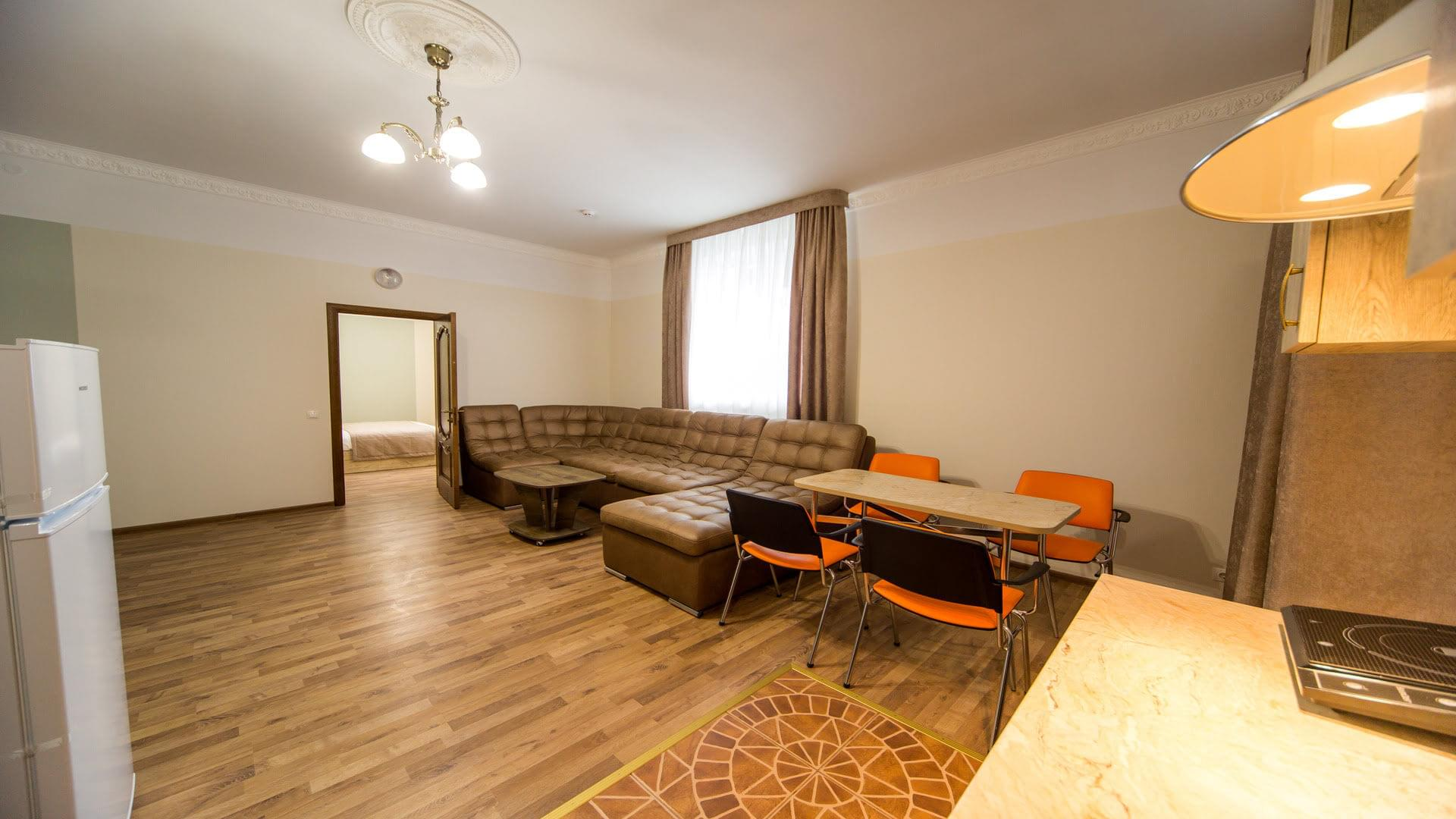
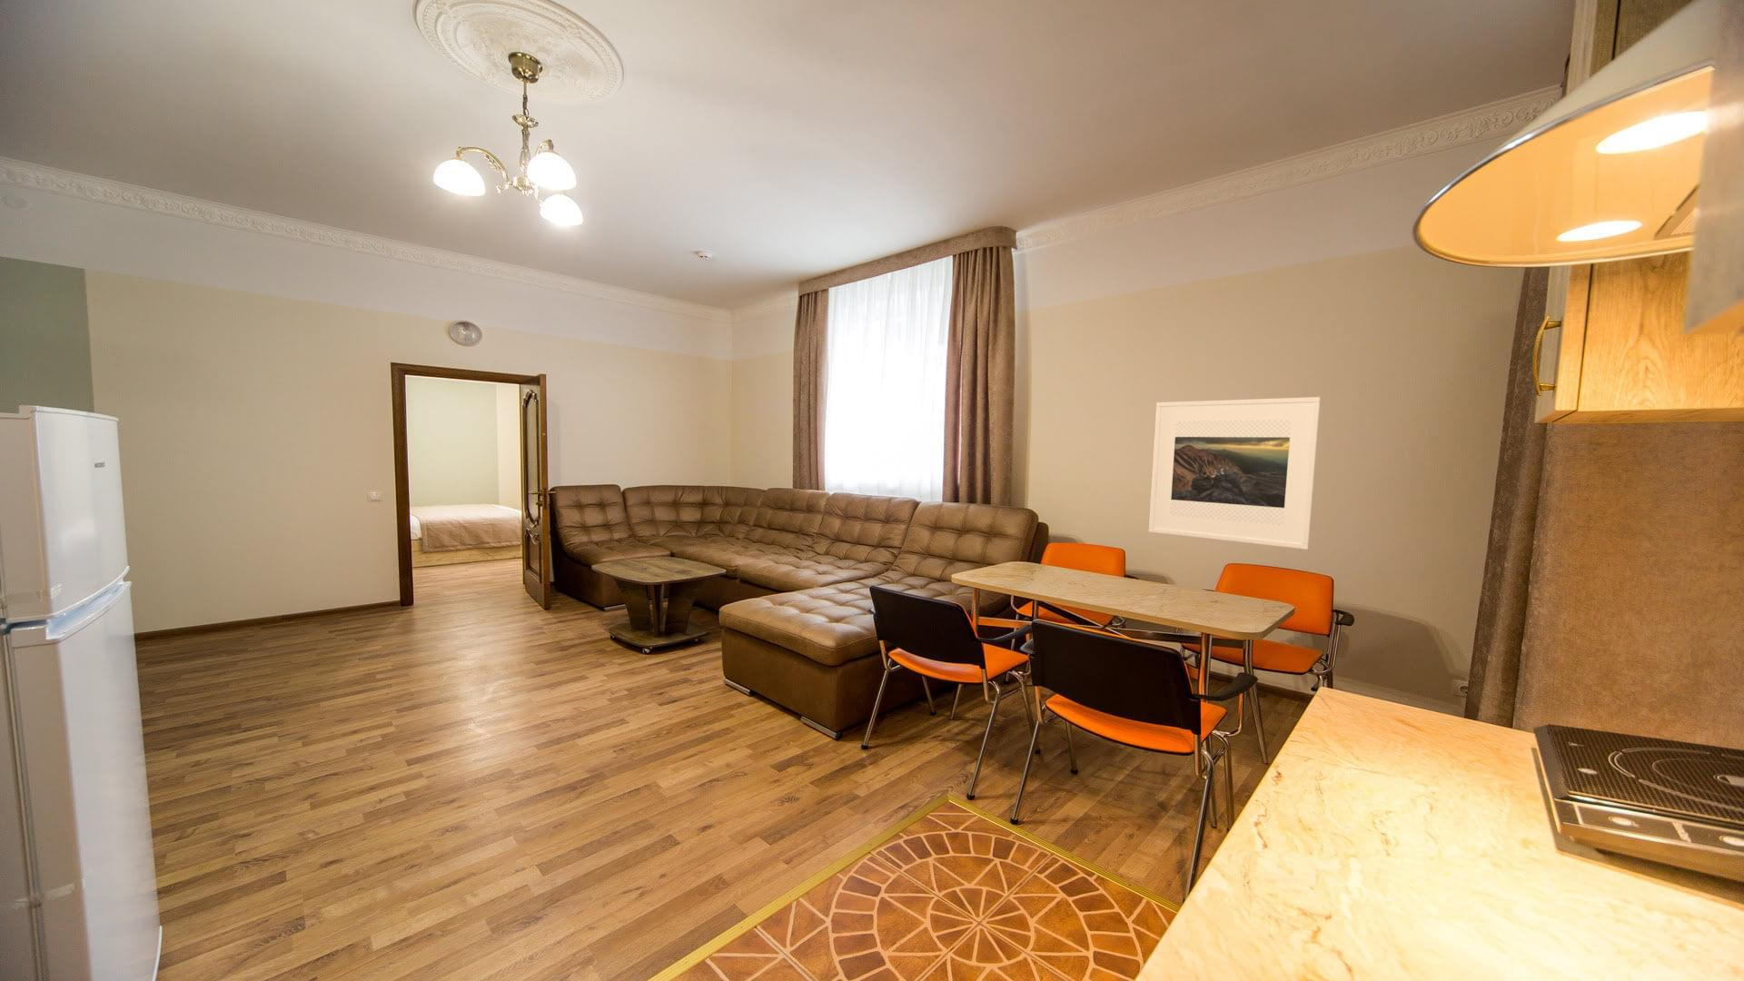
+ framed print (1227, 471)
